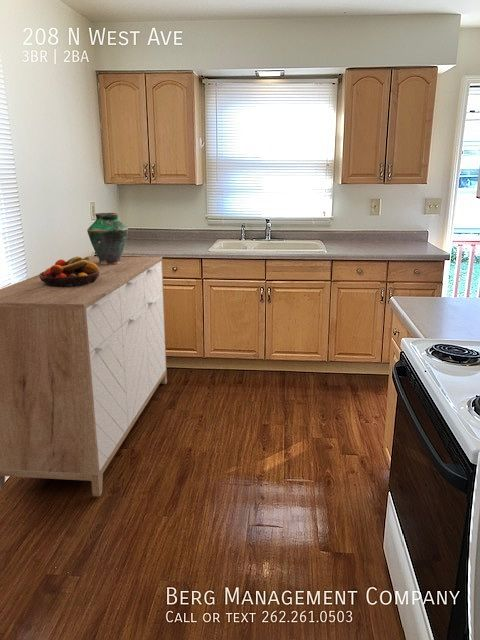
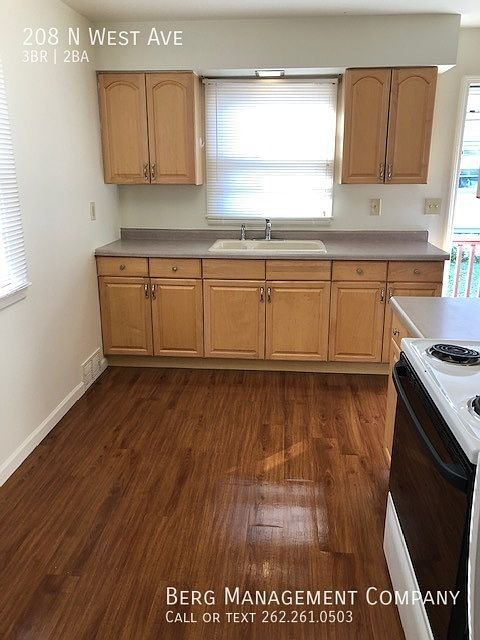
- fruit bowl (69, 269)
- sideboard (94, 353)
- vase (110, 238)
